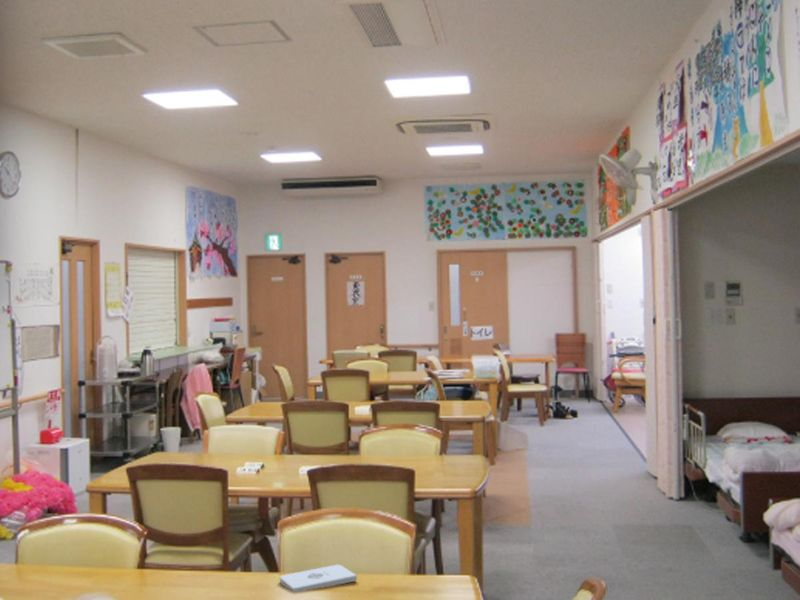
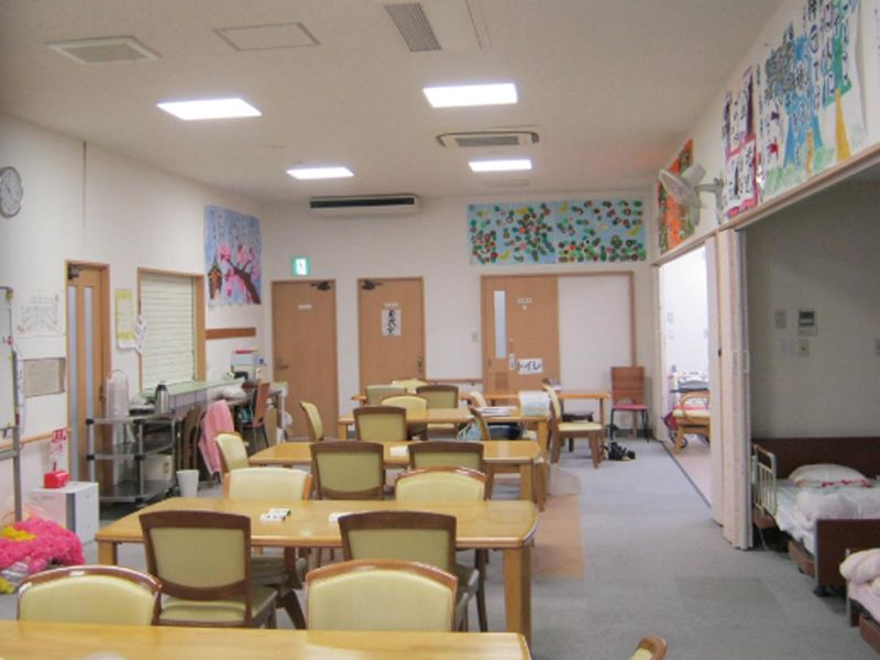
- notepad (317, 578)
